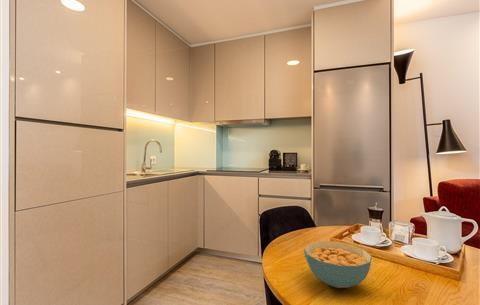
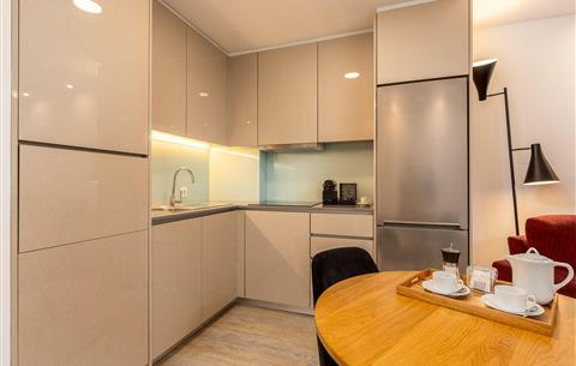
- cereal bowl (336, 267)
